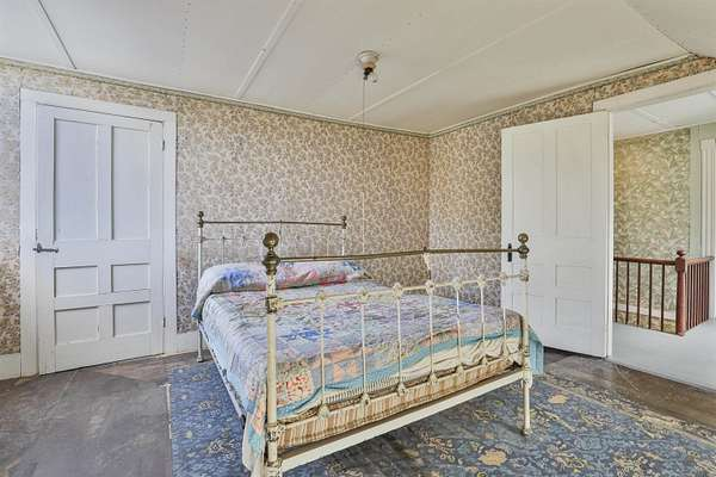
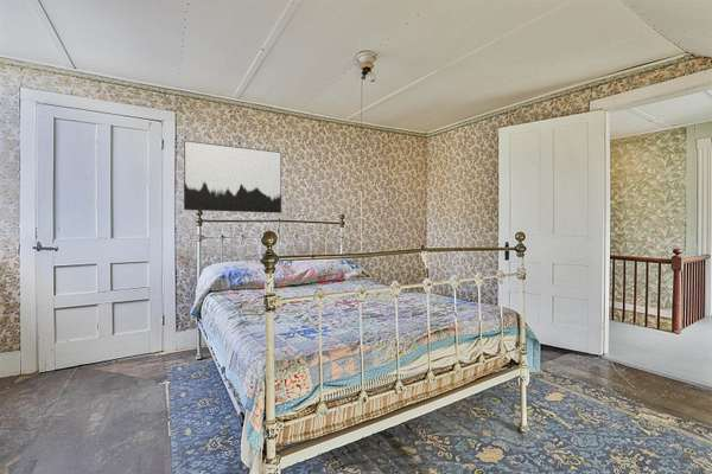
+ wall art (235, 179)
